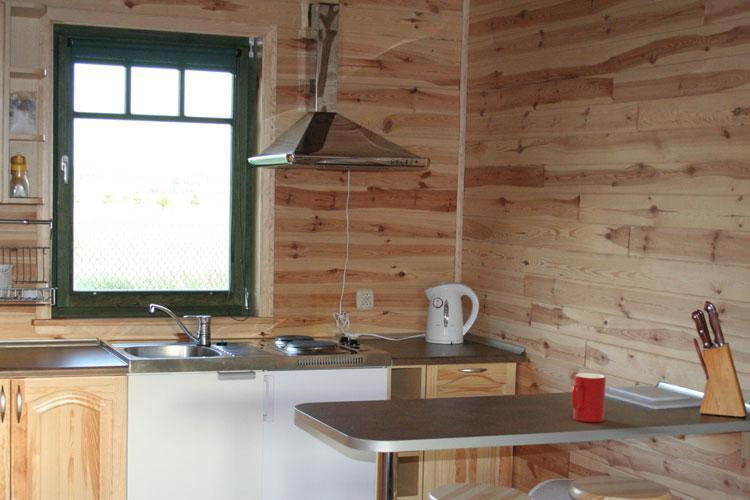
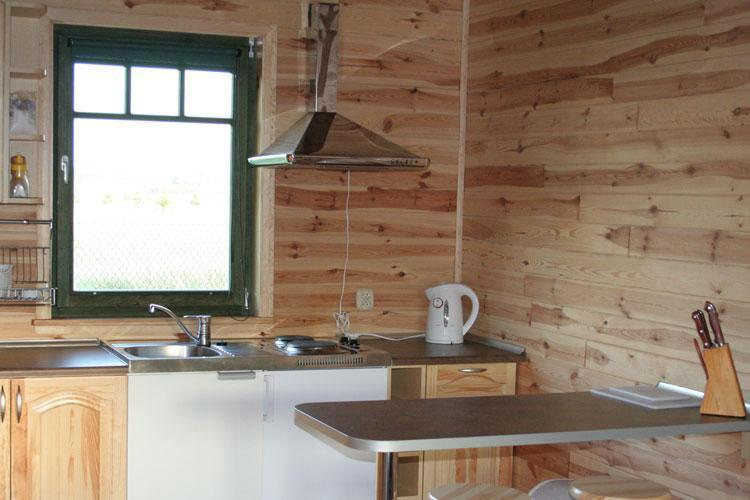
- cup (584, 397)
